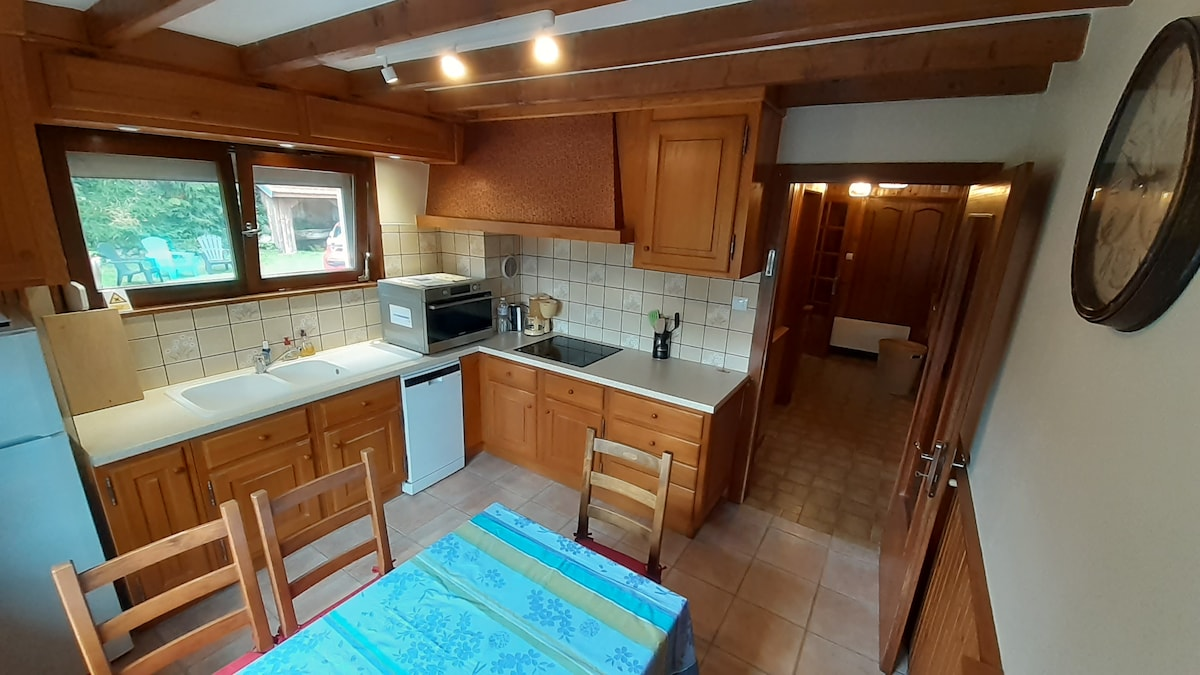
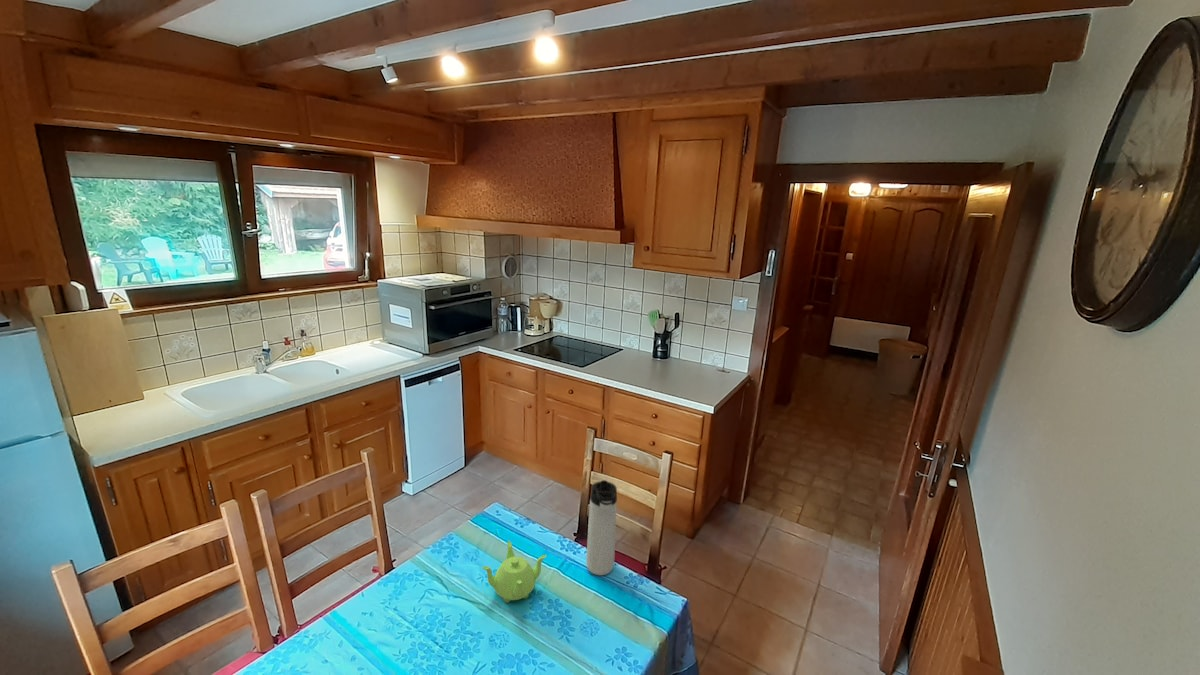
+ thermos bottle (602, 530)
+ teapot (514, 575)
